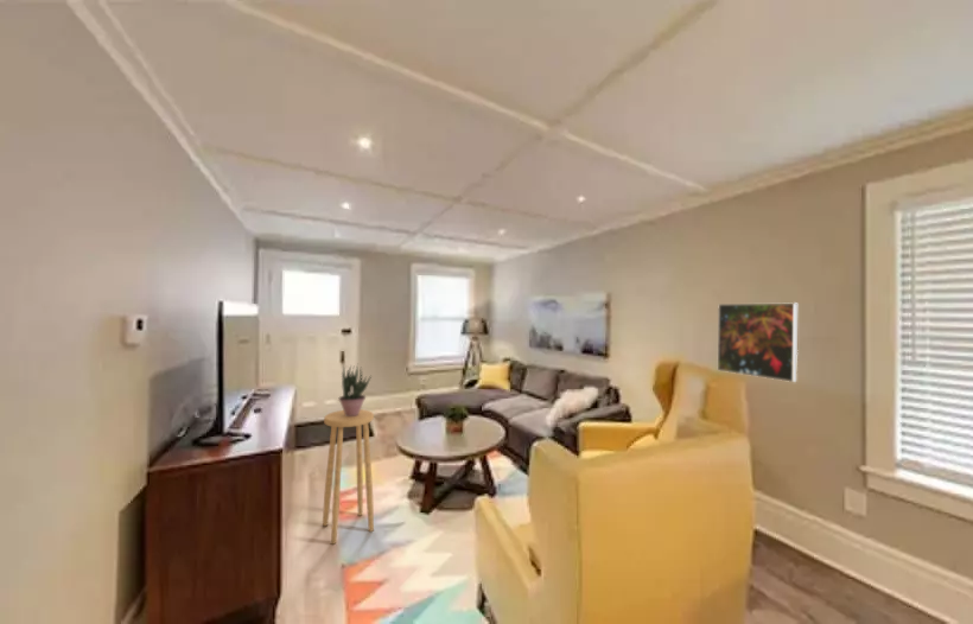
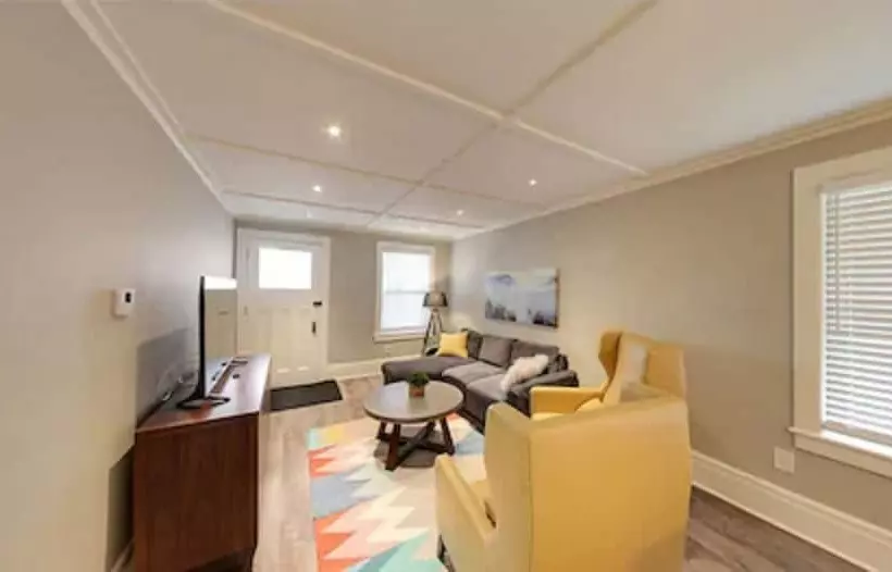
- stool (341, 467)
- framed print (753, 339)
- potted plant (354, 388)
